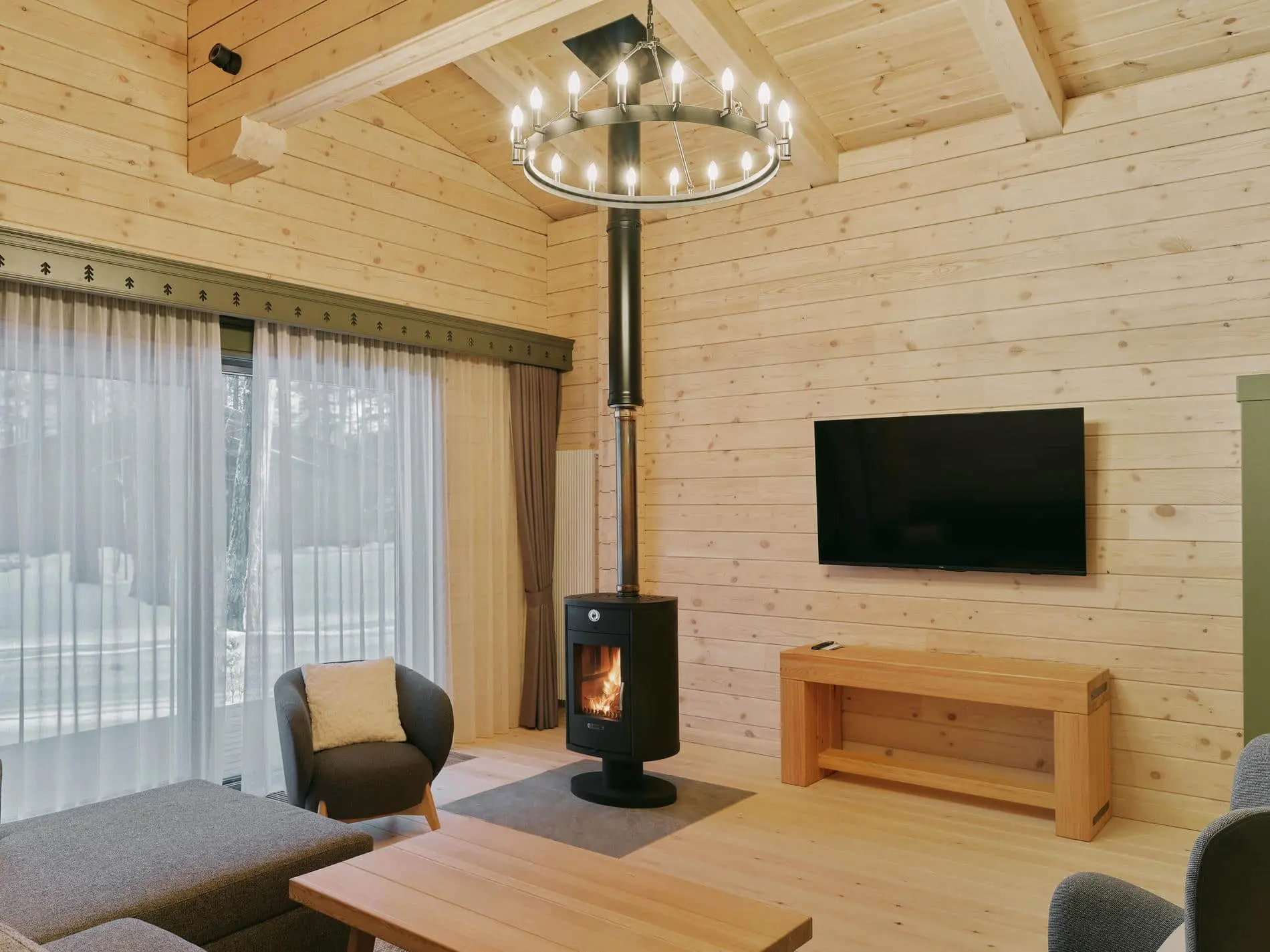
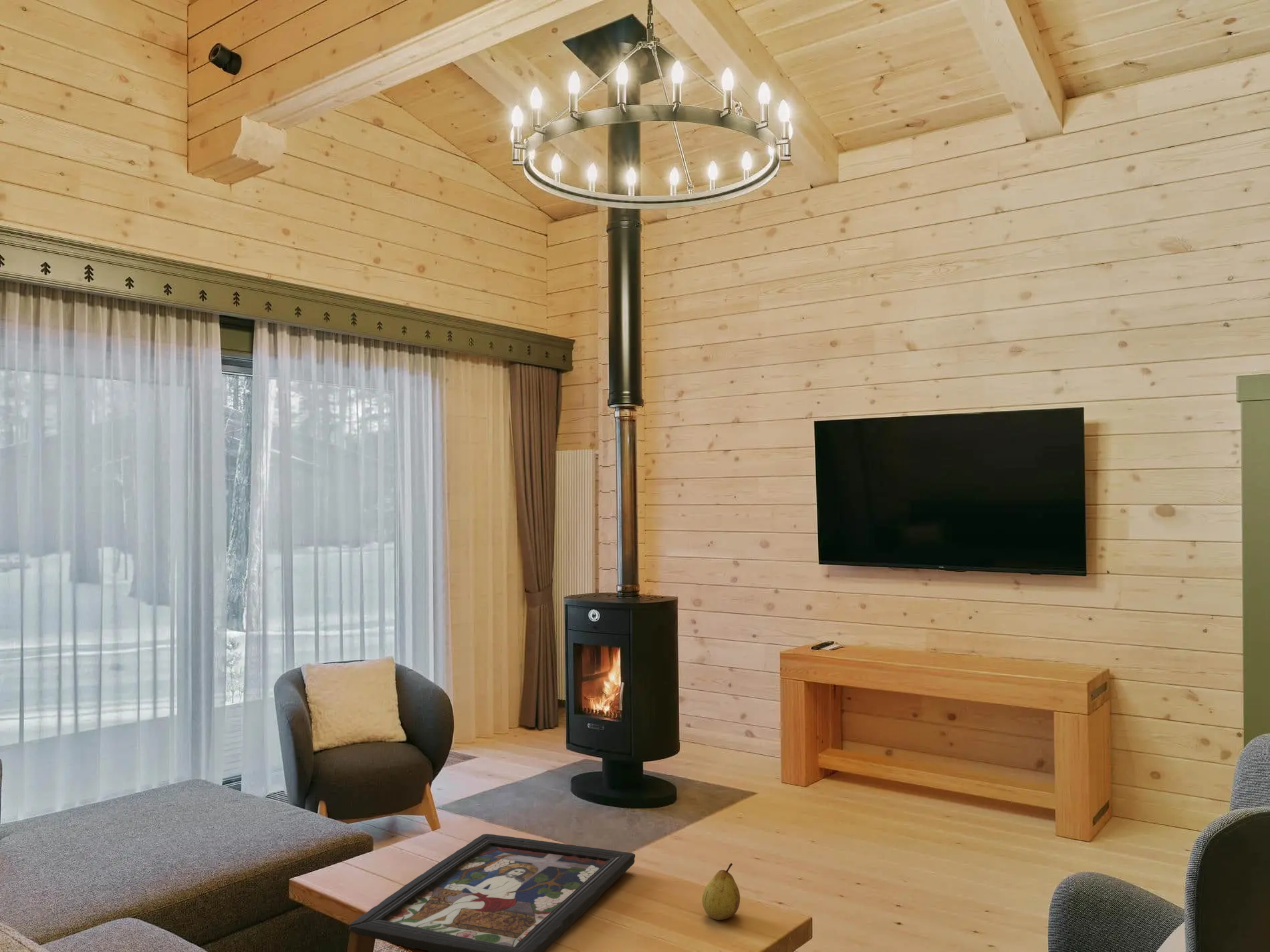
+ board game (501, 891)
+ fruit (721, 890)
